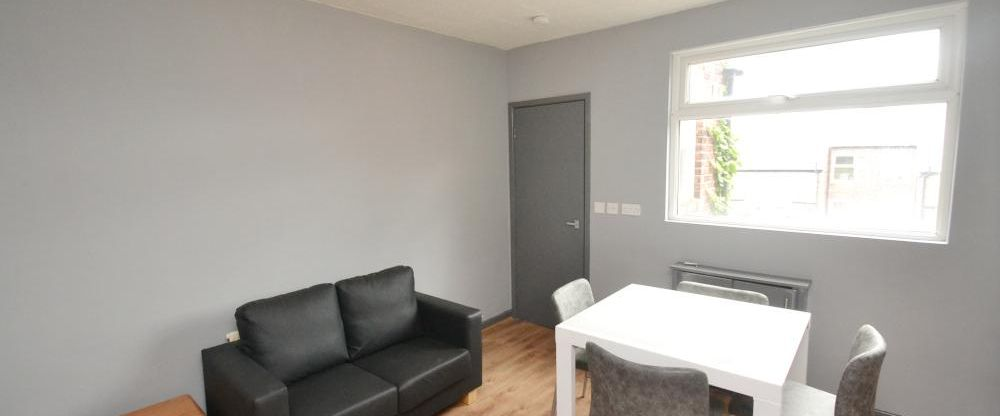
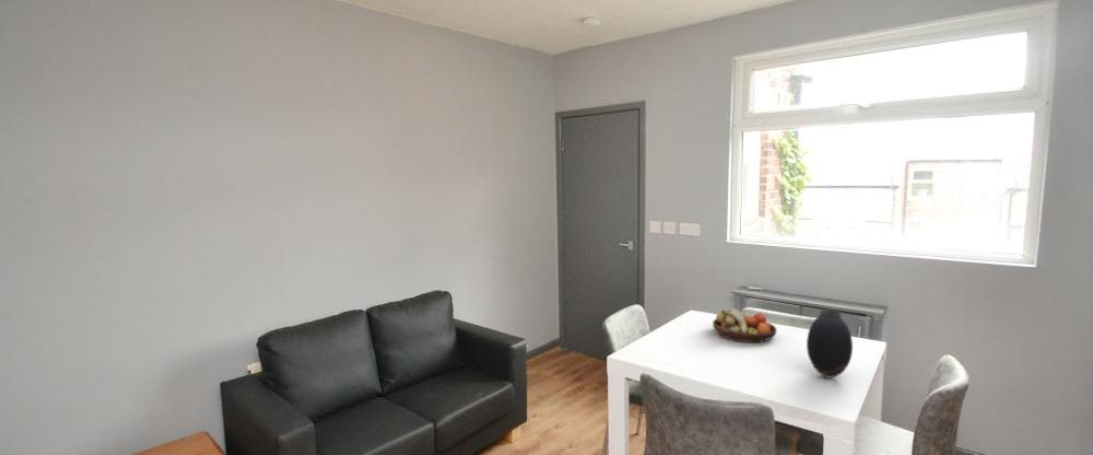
+ fruit bowl (743, 323)
+ vase (828, 343)
